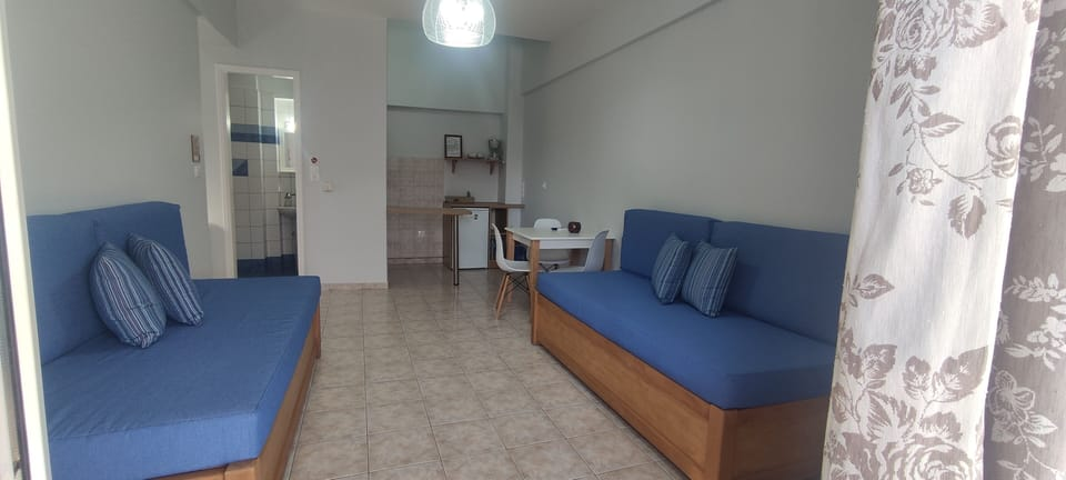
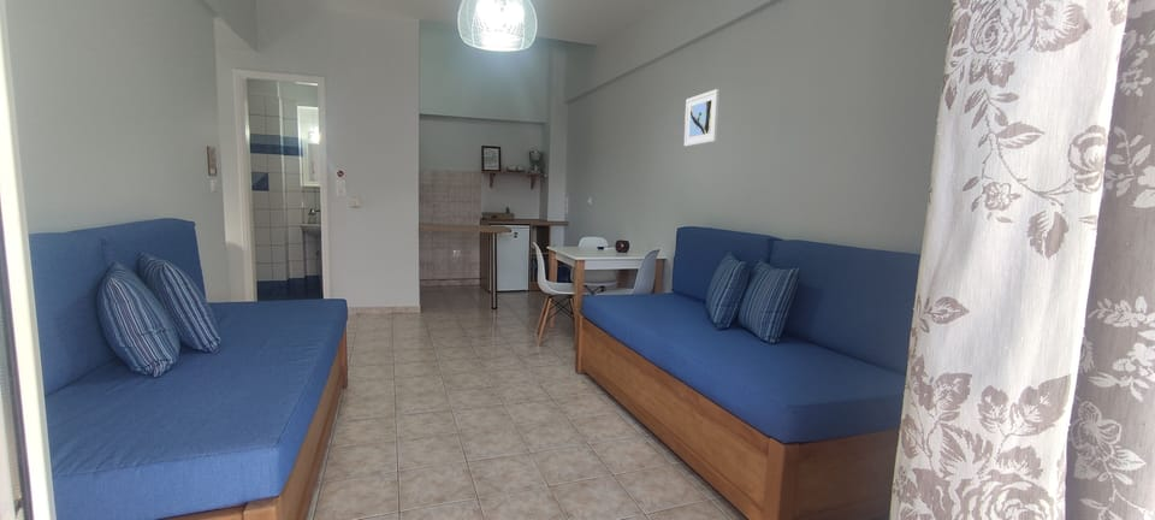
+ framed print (700, 119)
